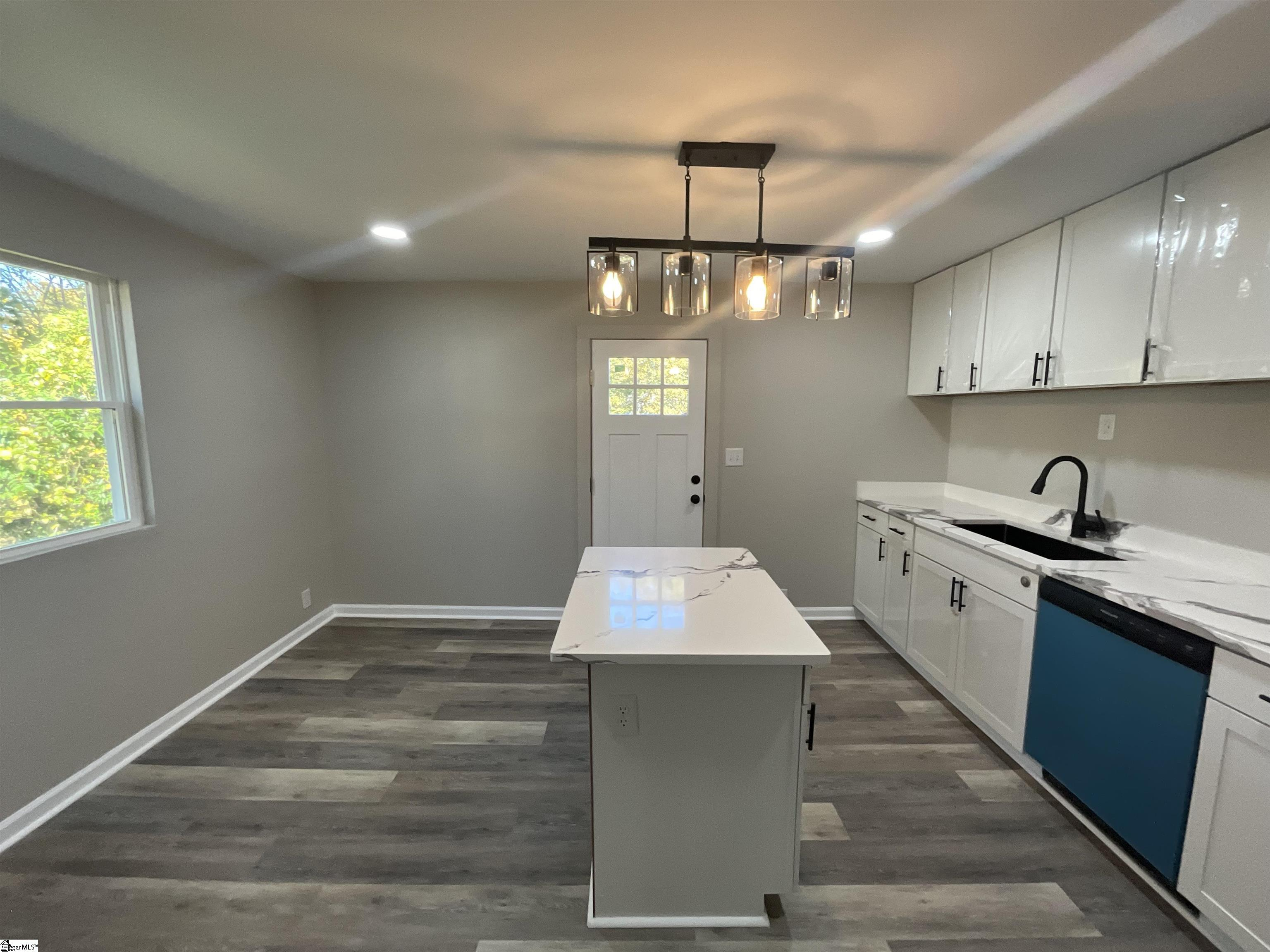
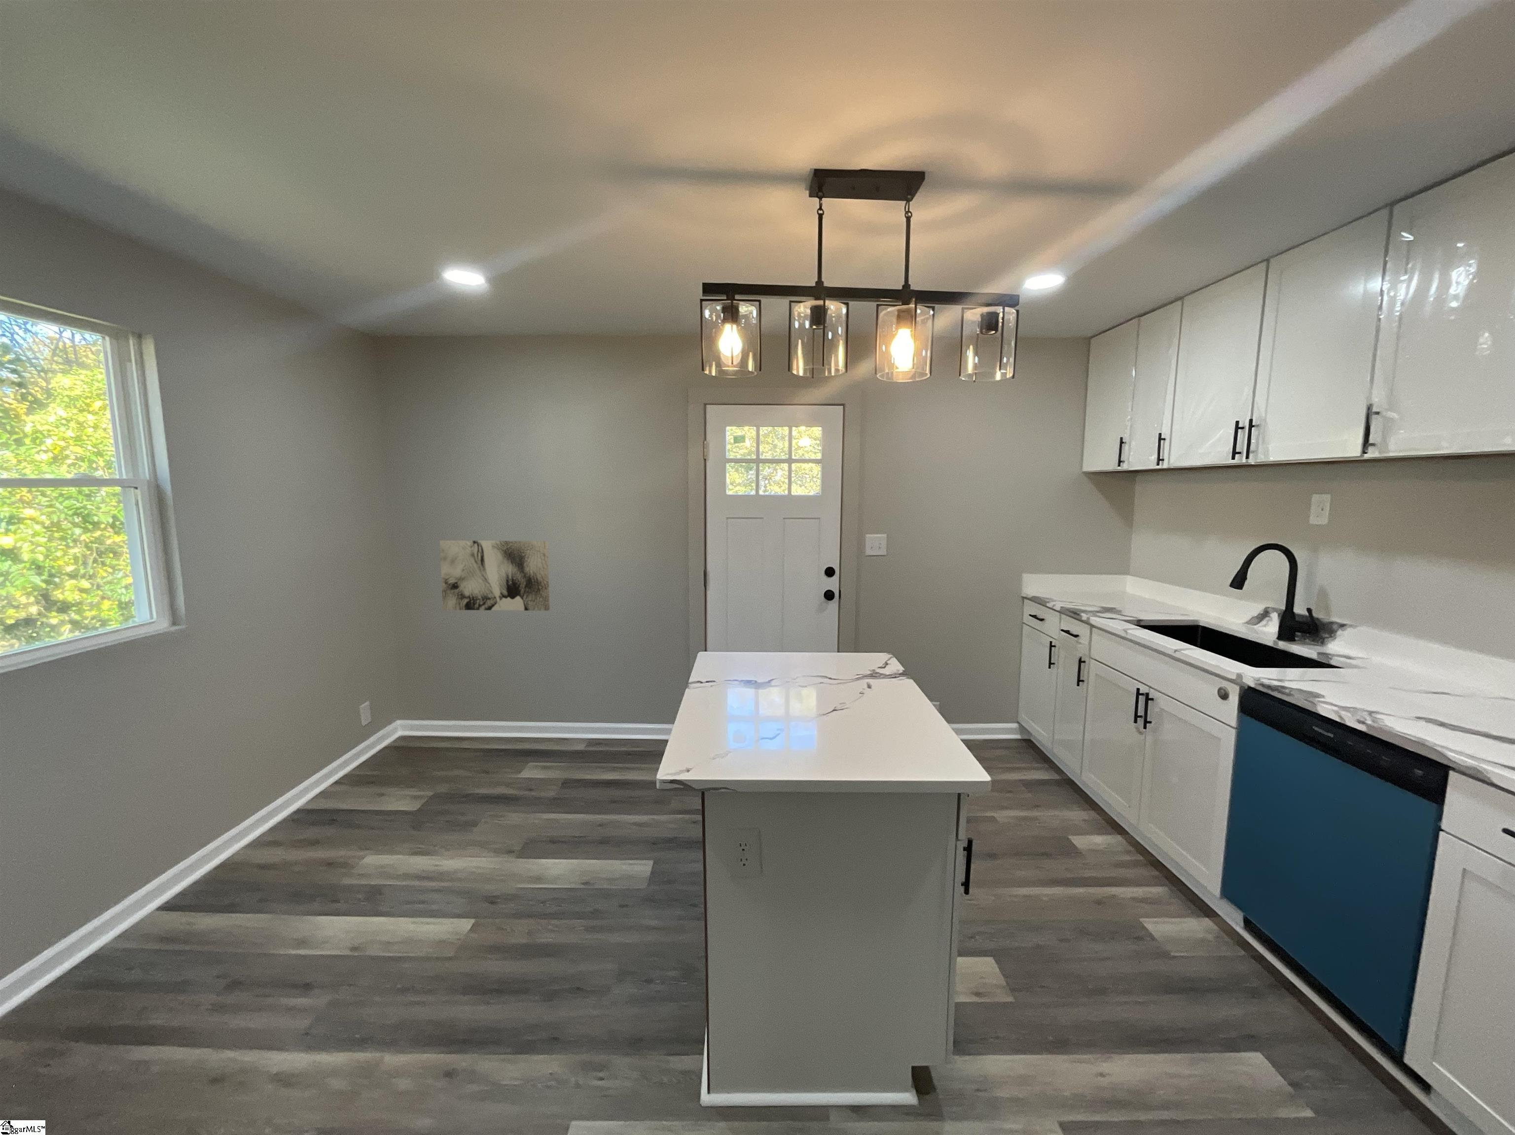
+ wall art (495, 576)
